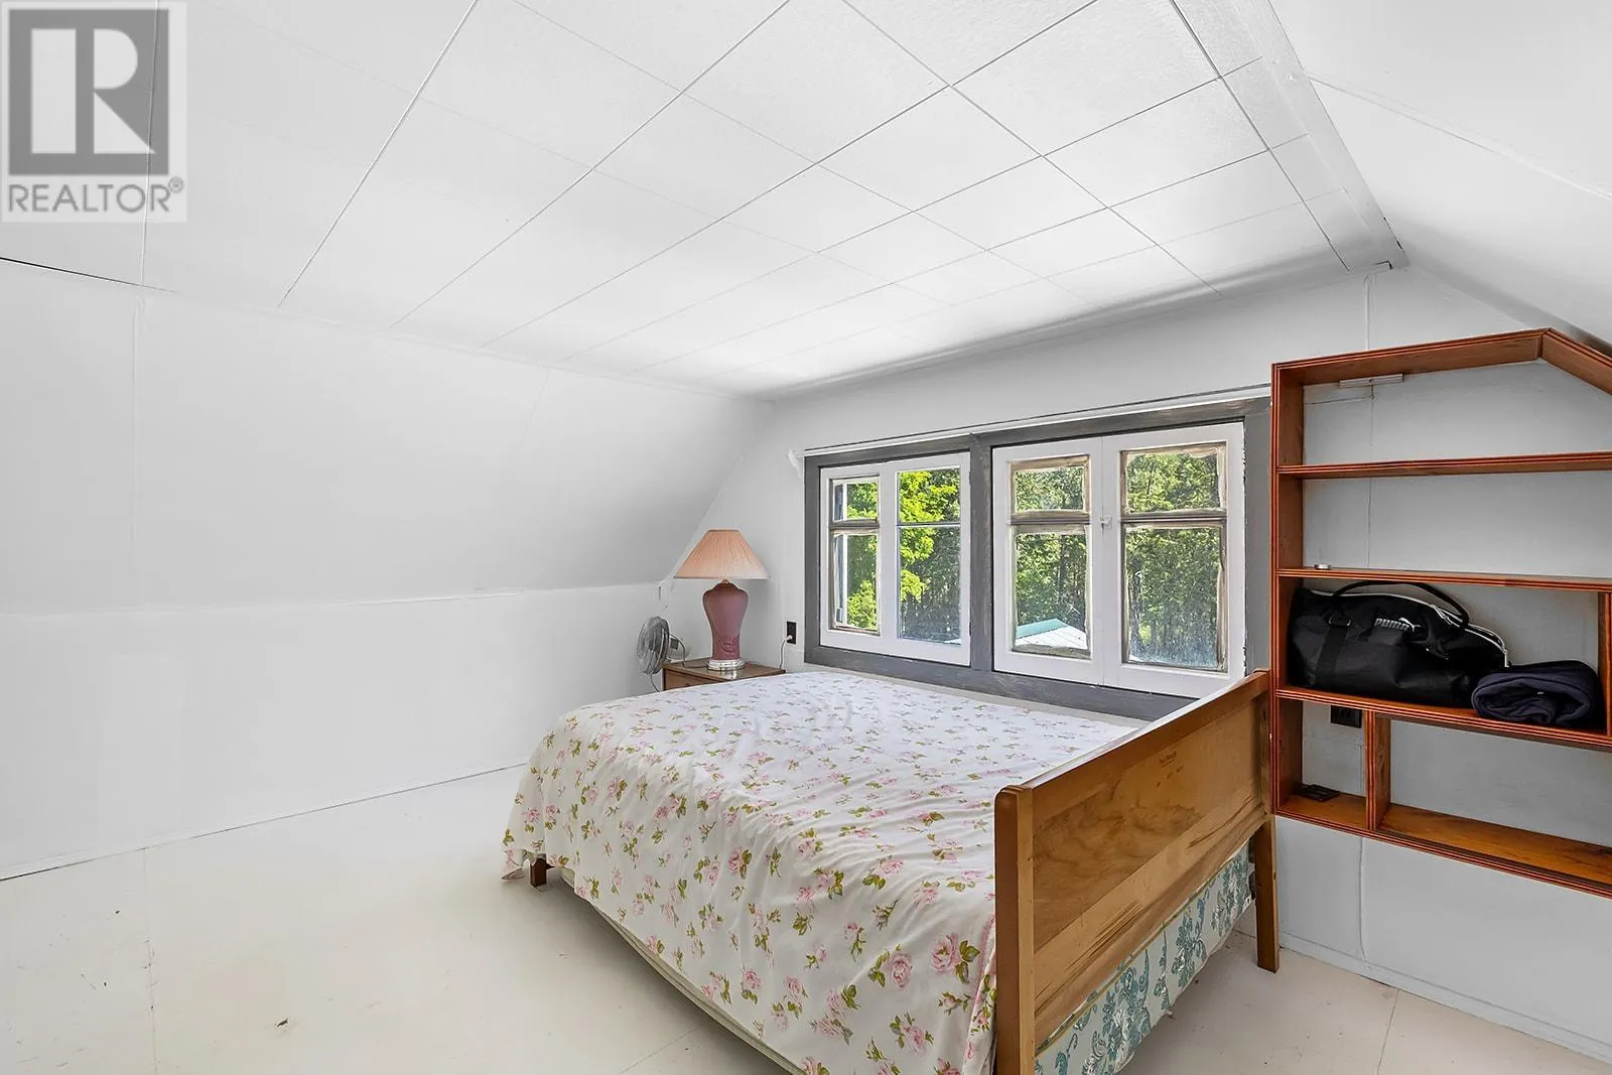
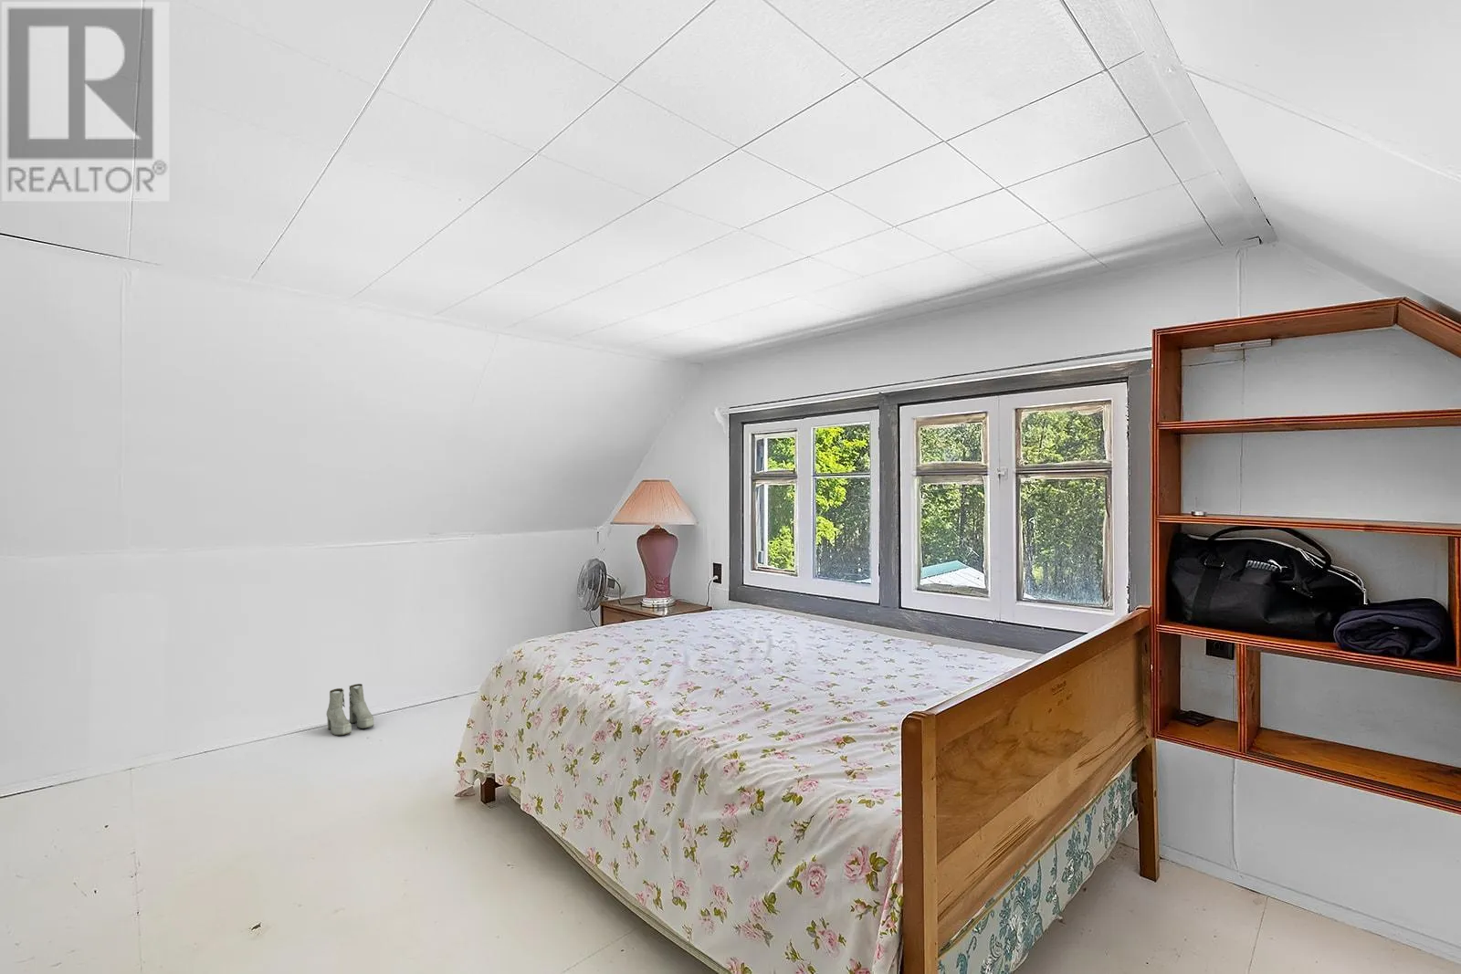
+ boots (350, 708)
